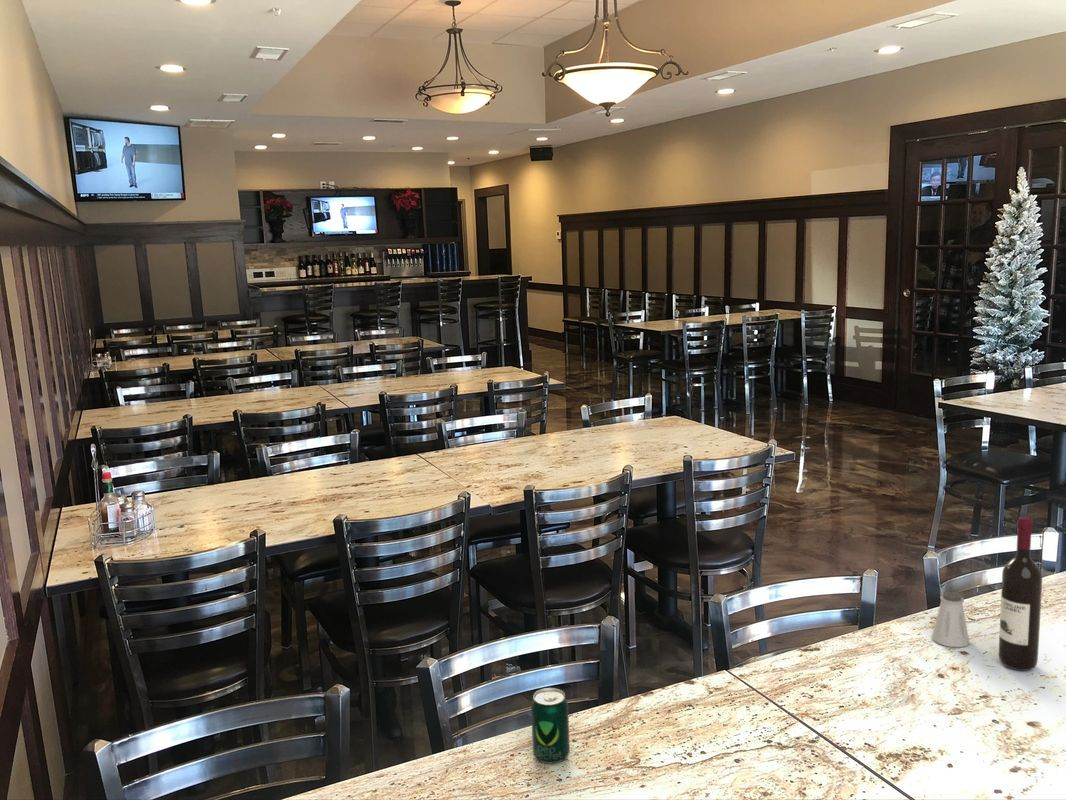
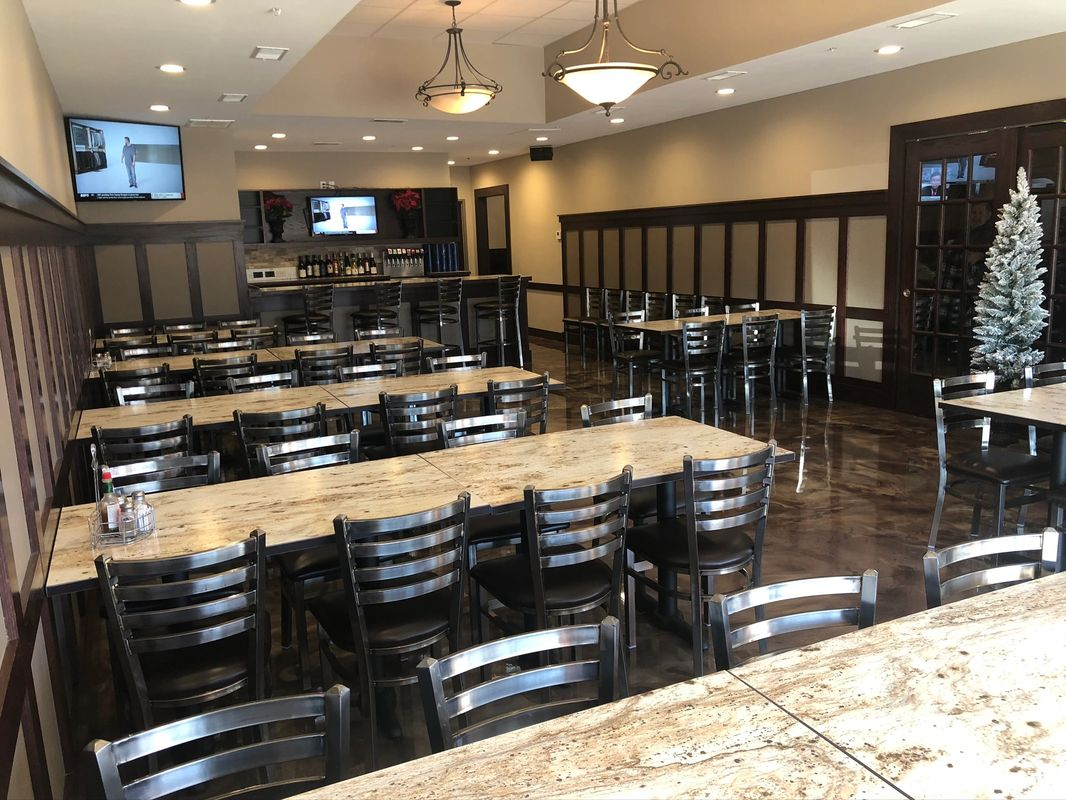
- beverage can (550, 725)
- wine bottle (1021, 592)
- saltshaker (951, 617)
